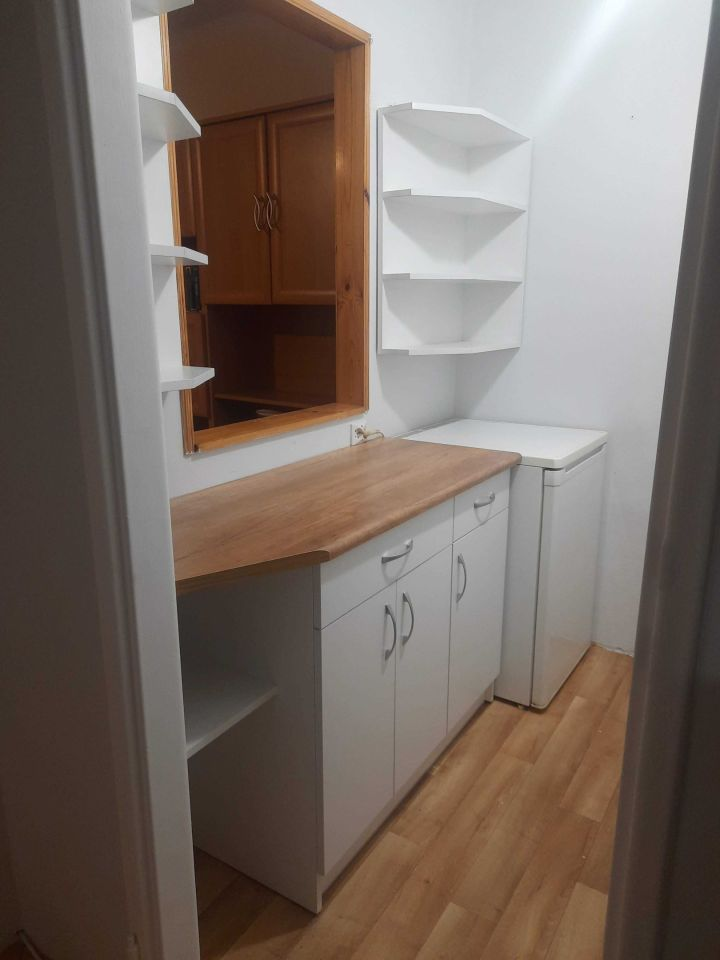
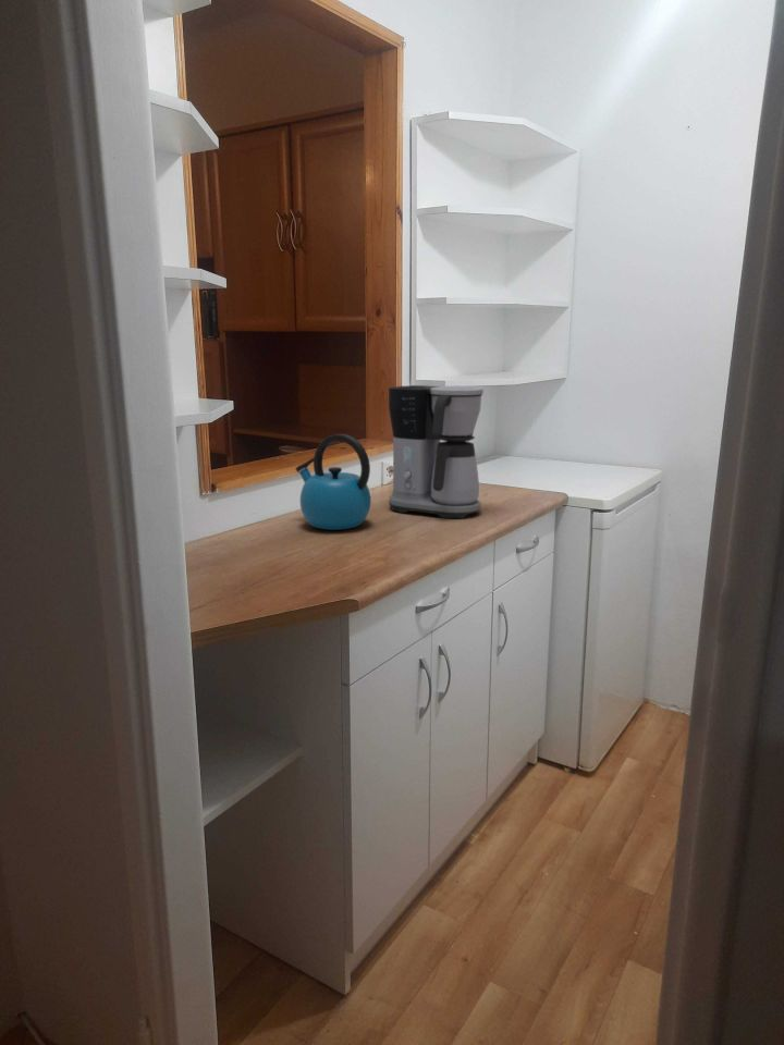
+ kettle (331, 479)
+ coffee maker (431, 450)
